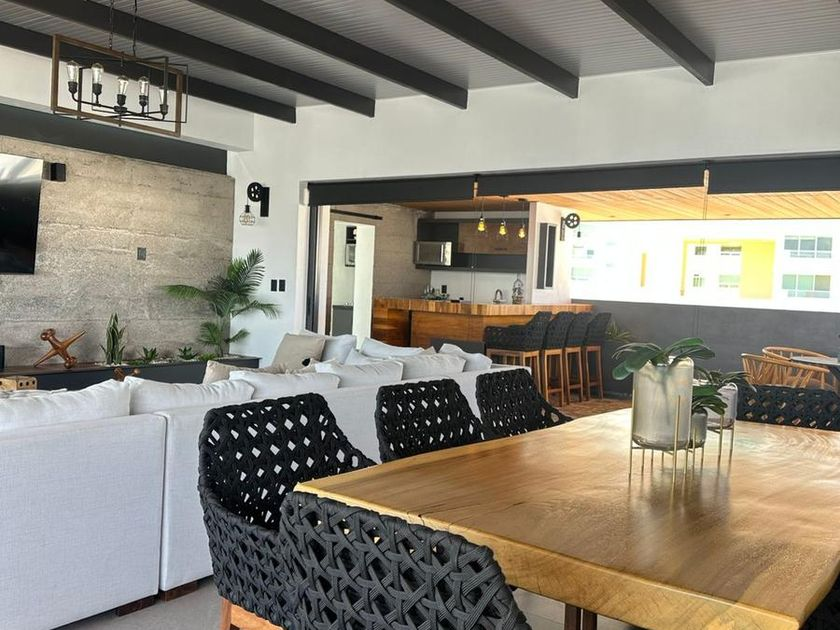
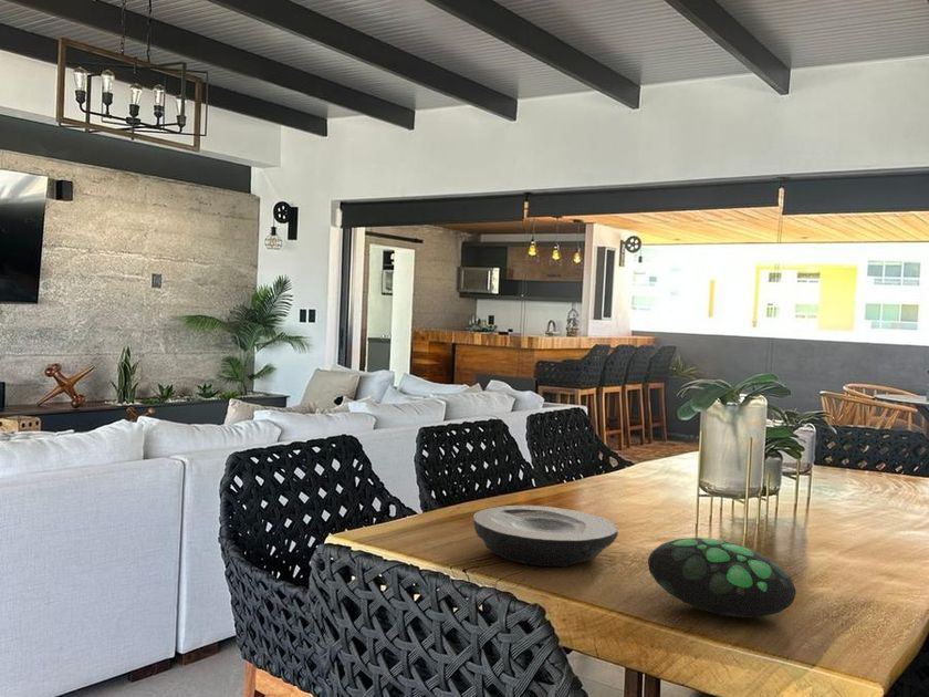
+ decorative egg (719, 575)
+ plate (543, 537)
